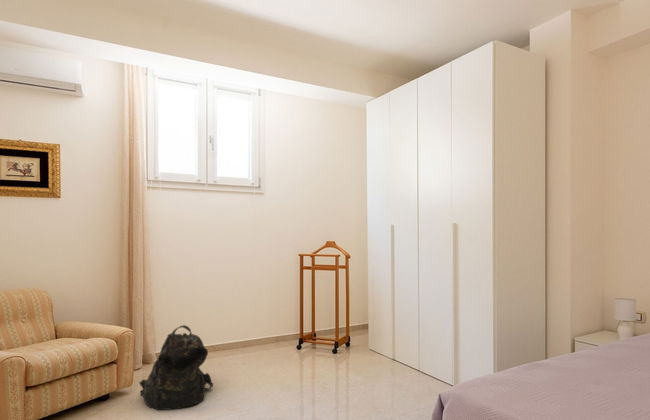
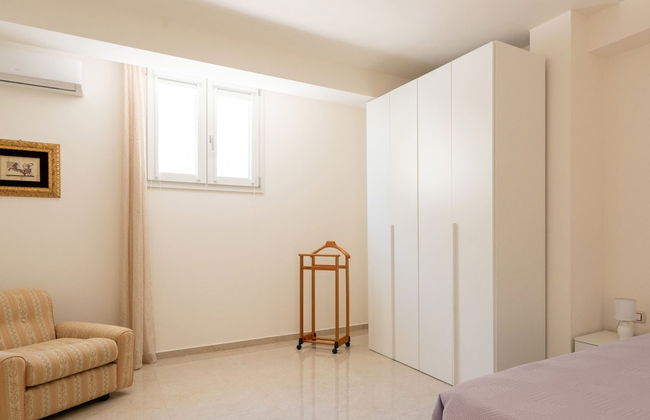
- backpack (178, 359)
